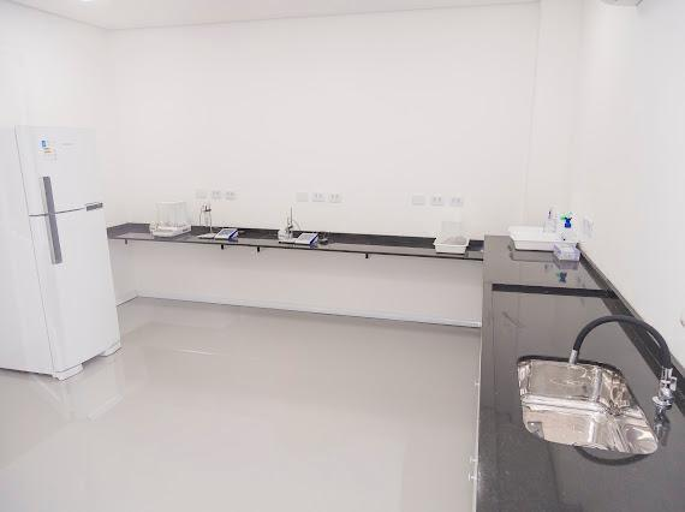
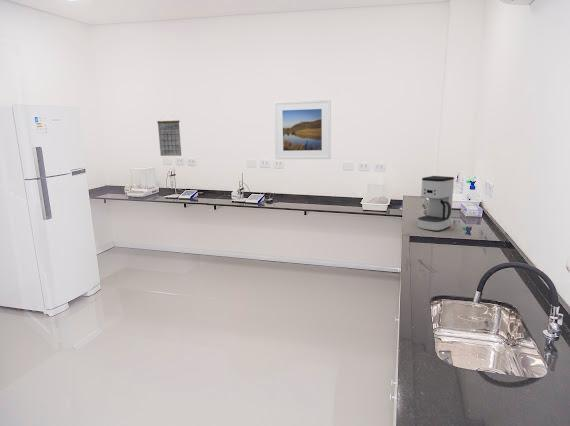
+ calendar (169, 134)
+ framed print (302, 130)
+ coffee maker (436, 203)
